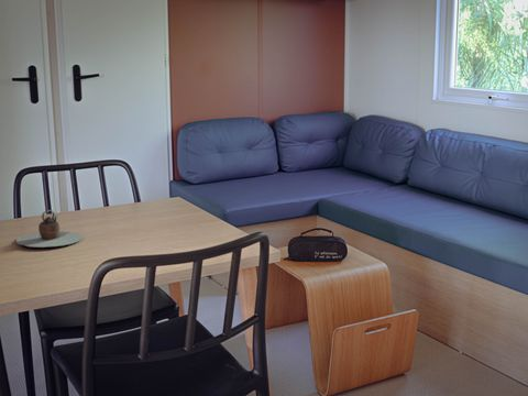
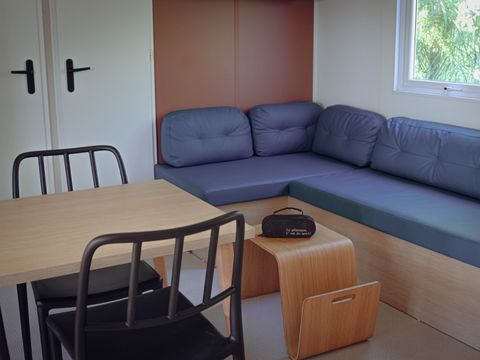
- teapot (48, 224)
